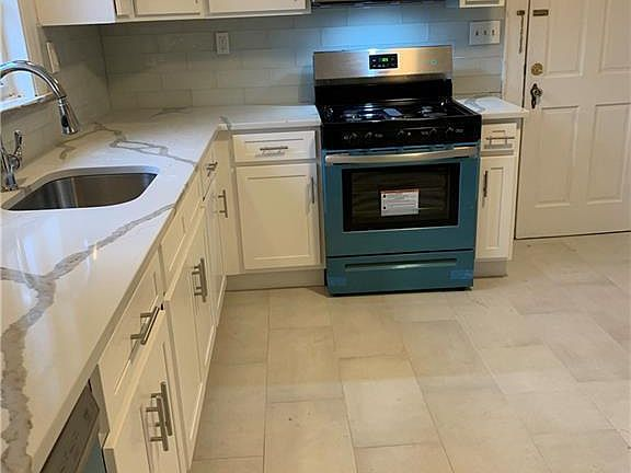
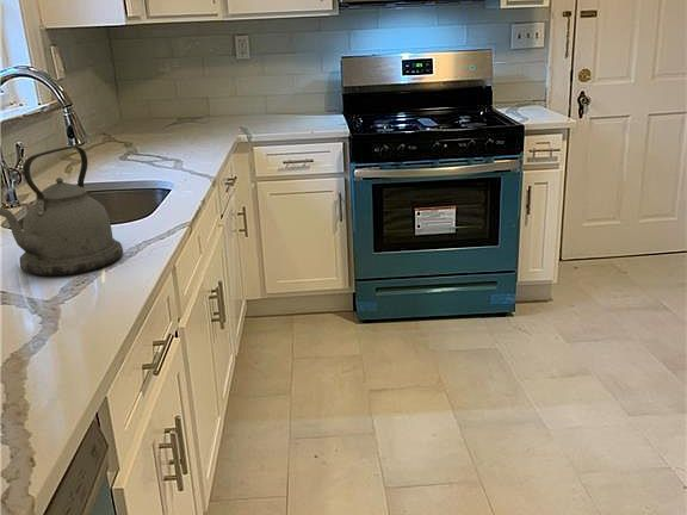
+ kettle (61, 207)
